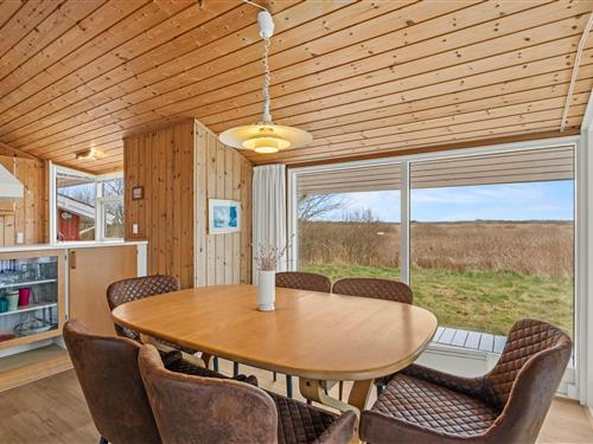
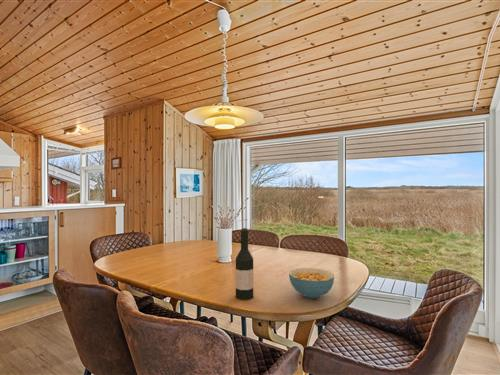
+ wine bottle (244, 262)
+ cereal bowl (311, 284)
